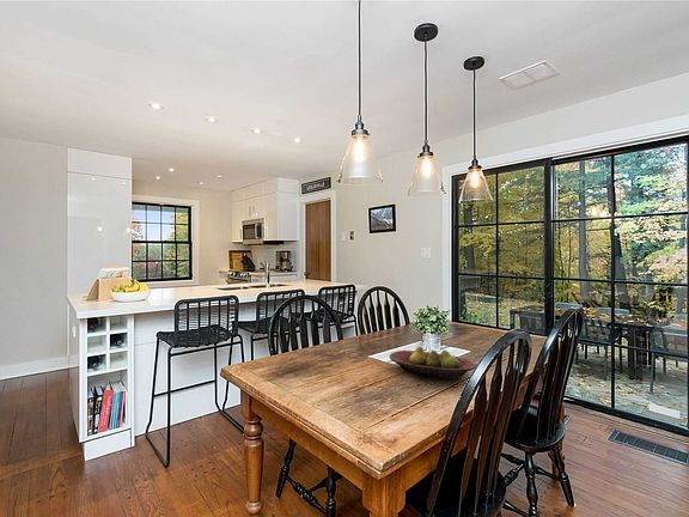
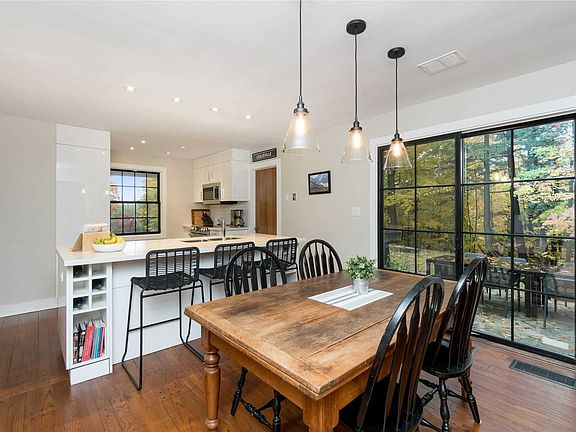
- fruit bowl (431, 360)
